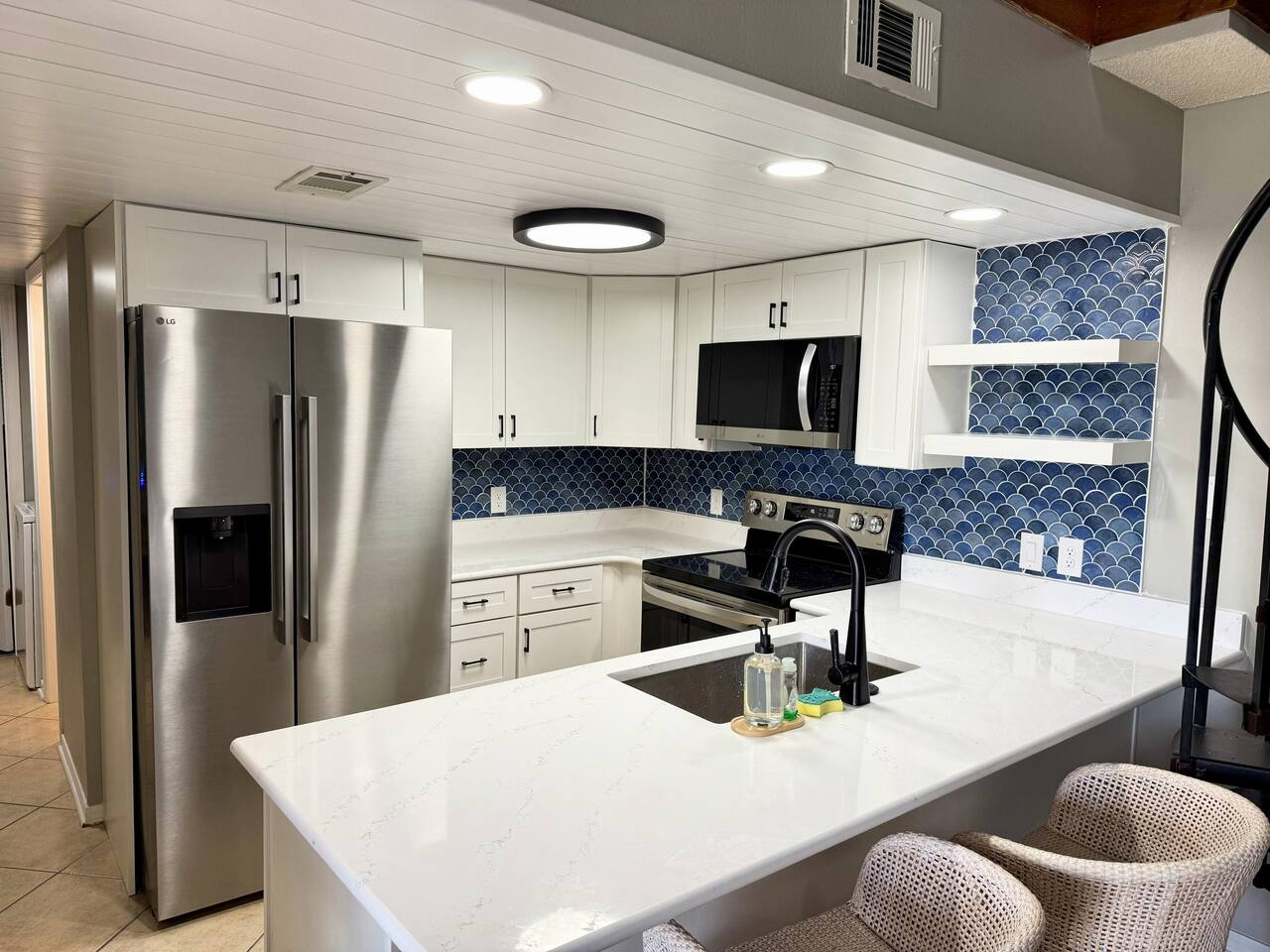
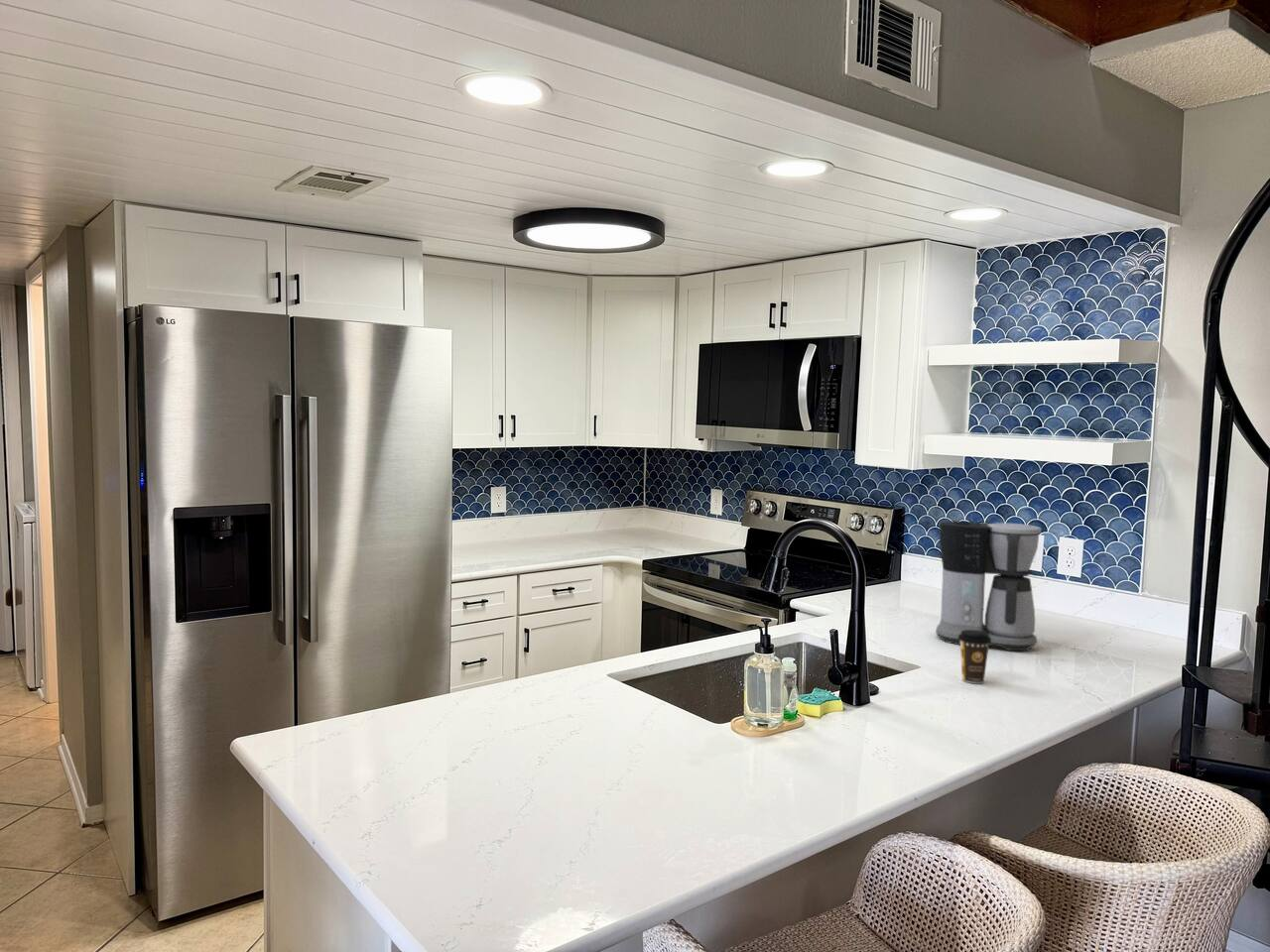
+ coffee maker (984, 582)
+ coffee cup (973, 656)
